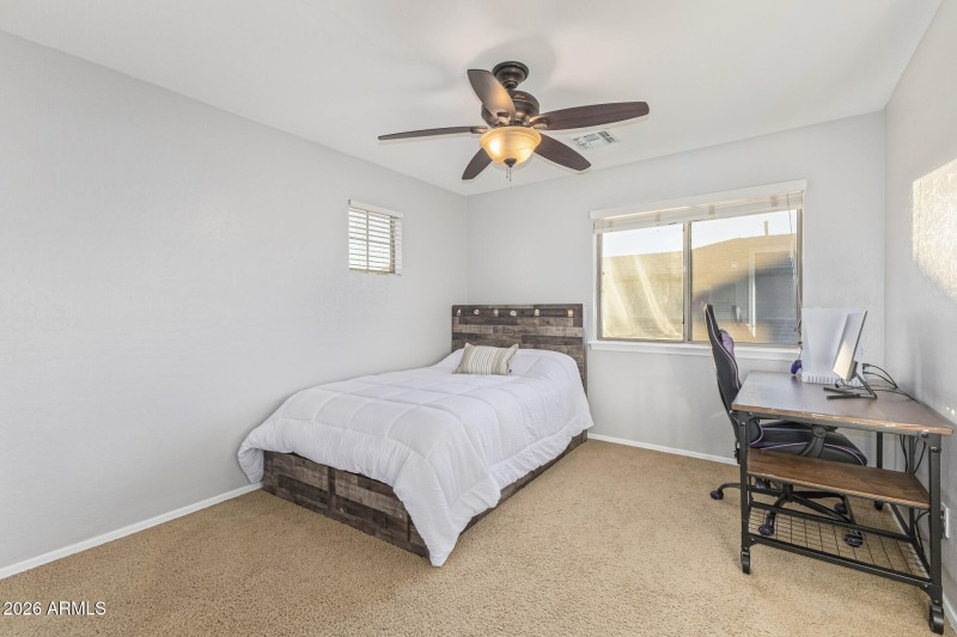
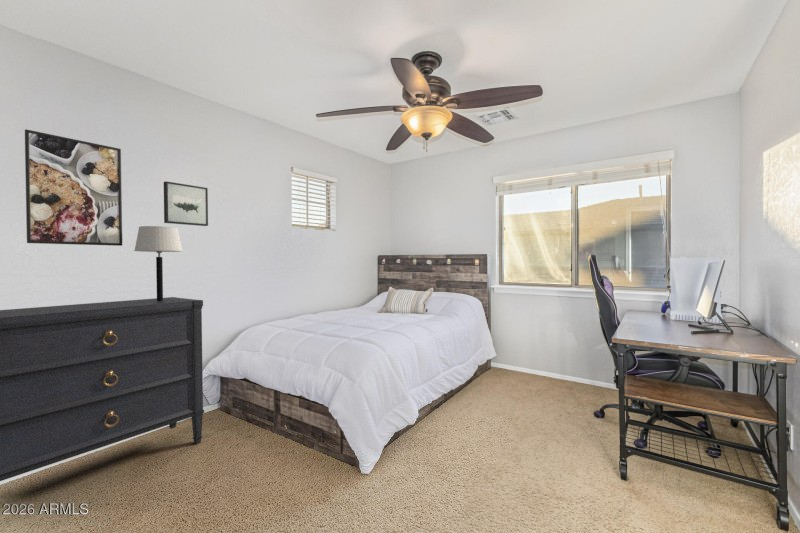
+ table lamp (159, 264)
+ wall art (186, 204)
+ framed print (77, 192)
+ dresser (98, 386)
